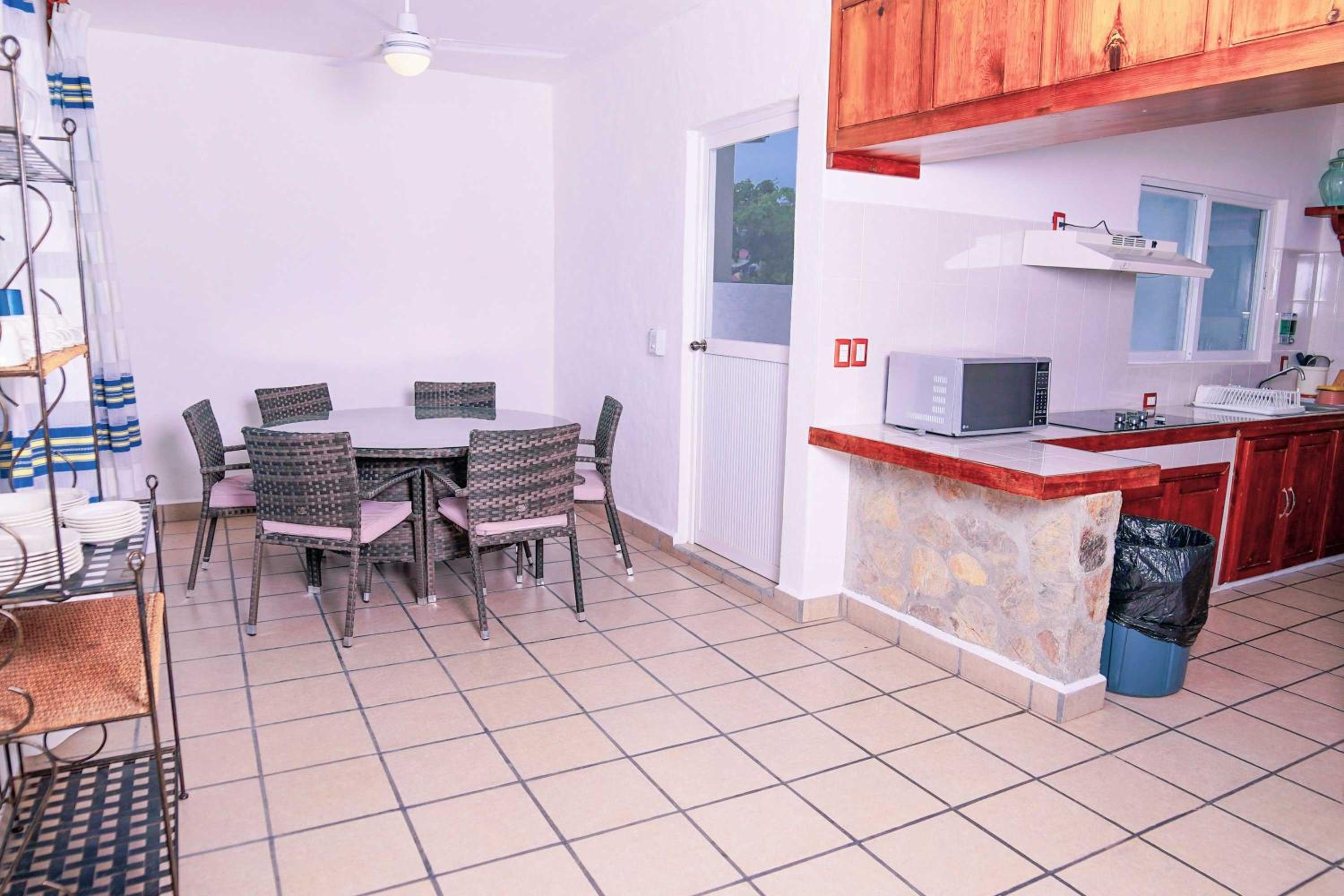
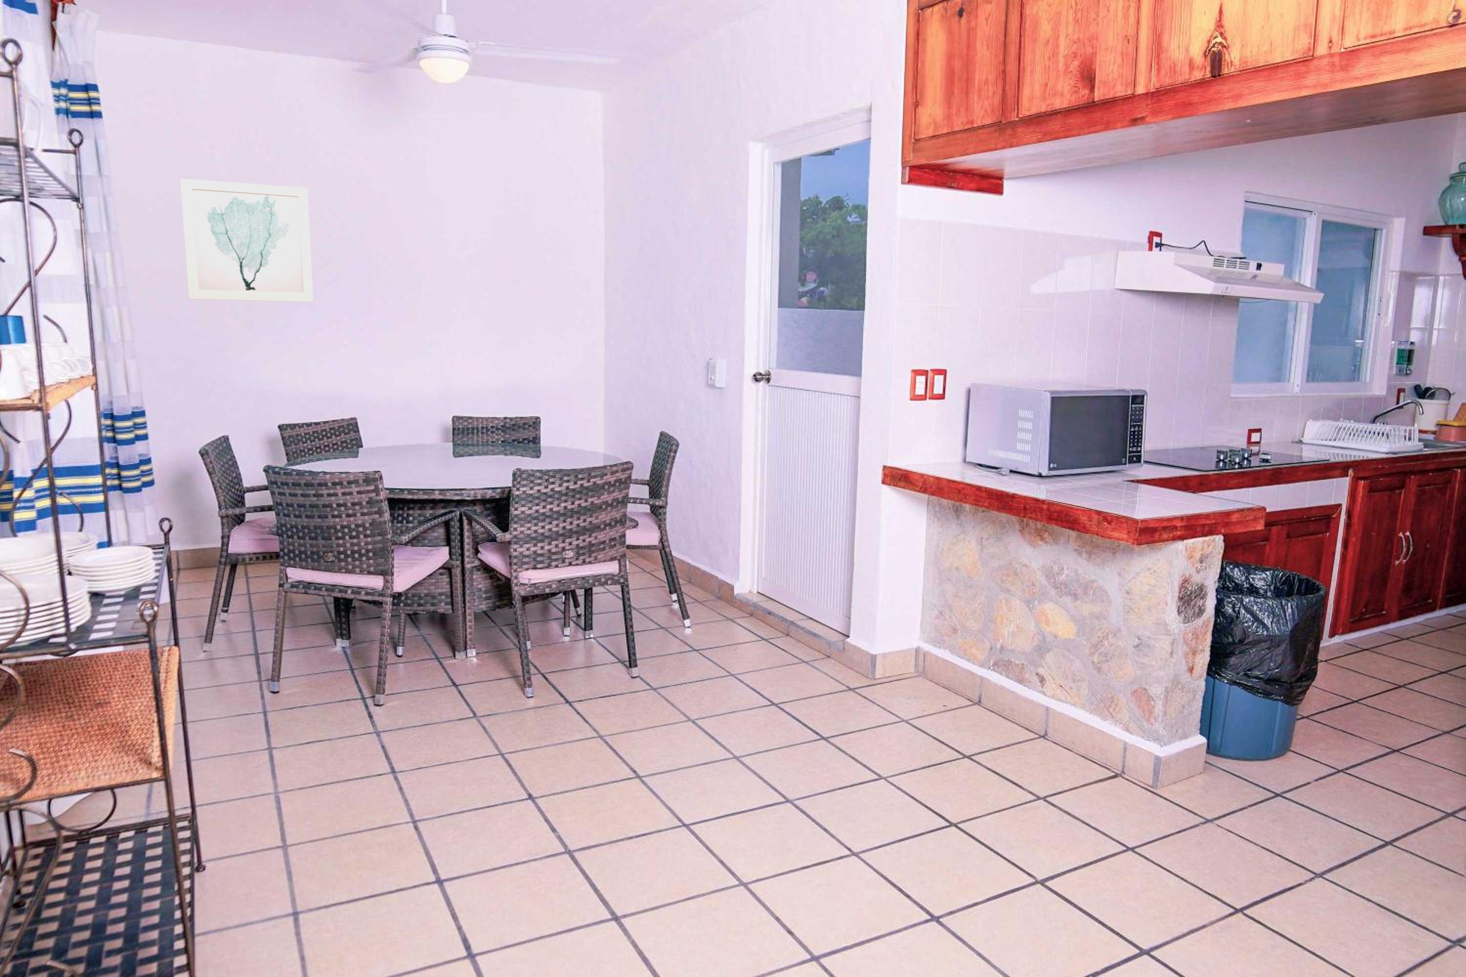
+ wall art (249, 242)
